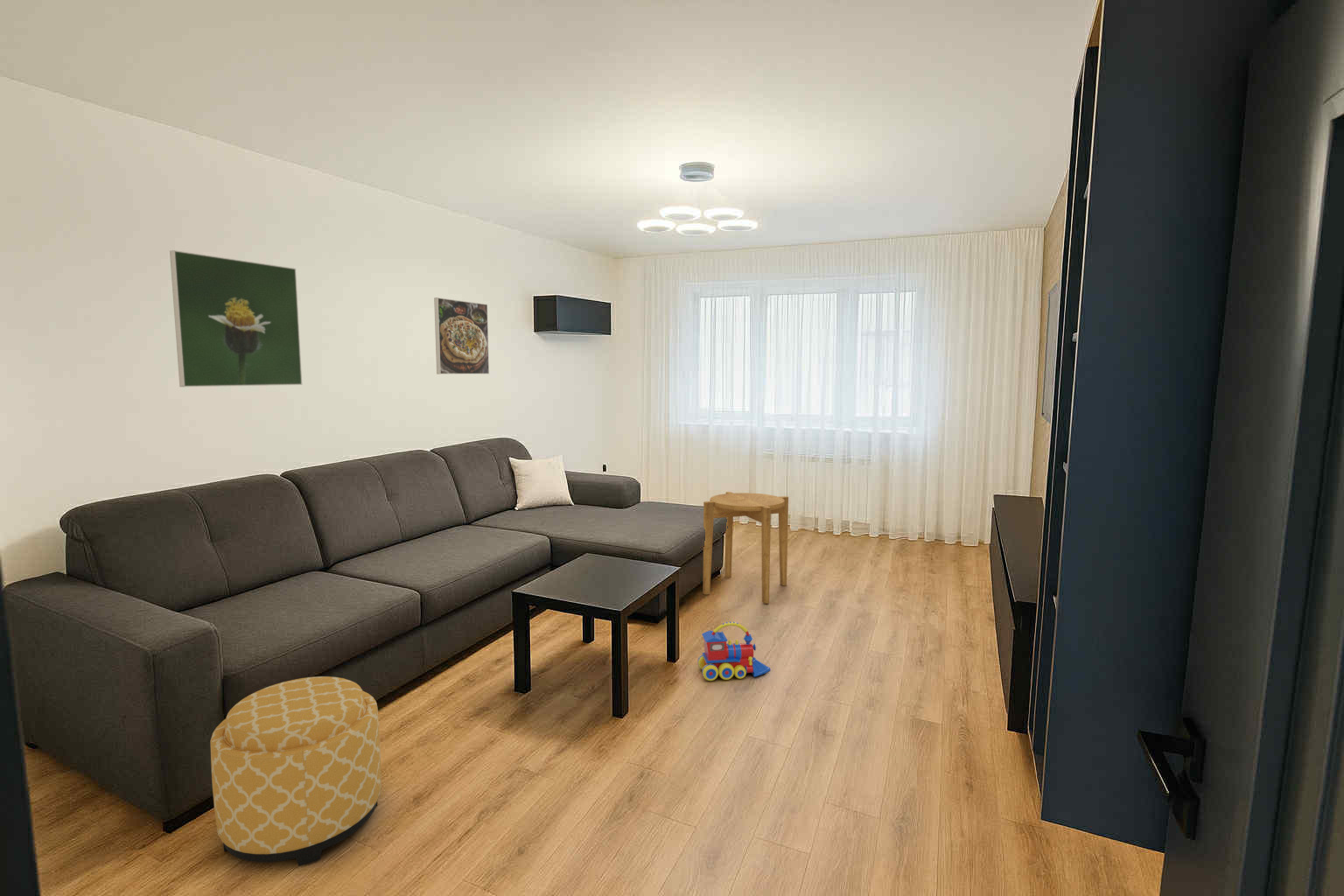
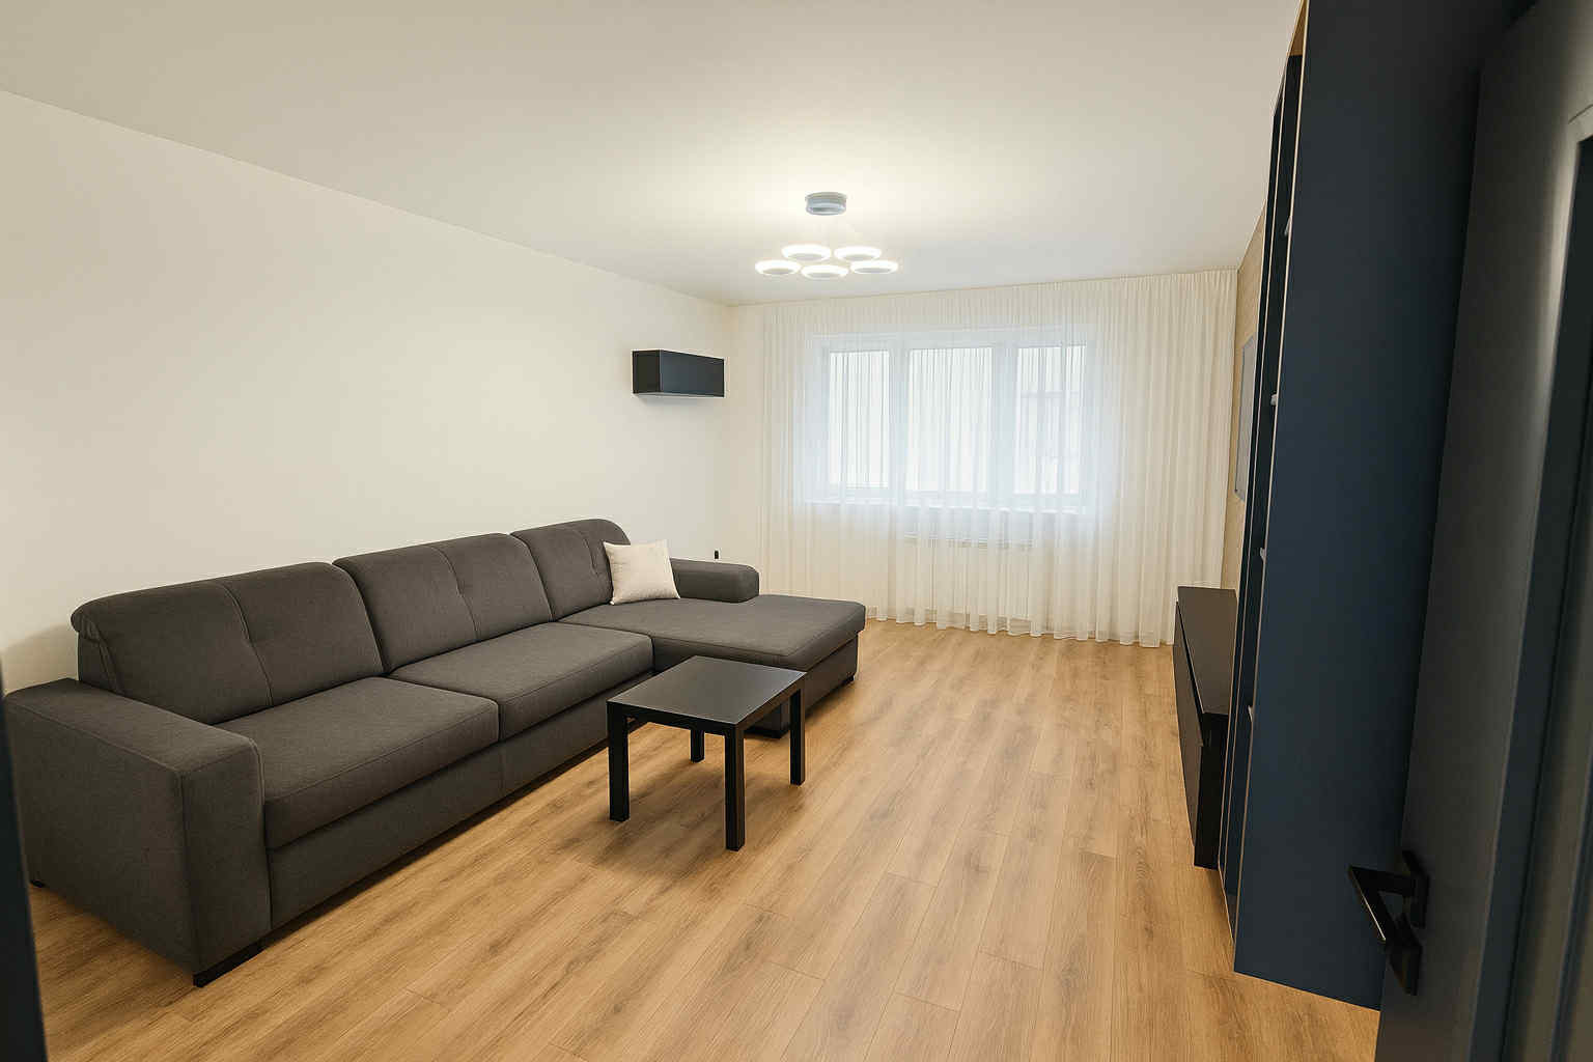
- toy train (735, 647)
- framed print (463, 338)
- side table (732, 544)
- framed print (242, 323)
- ottoman (300, 760)
